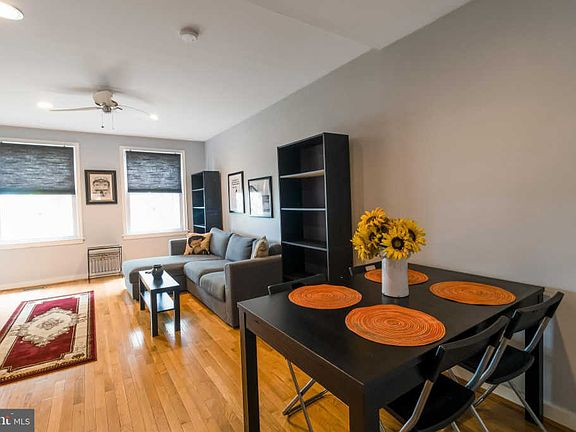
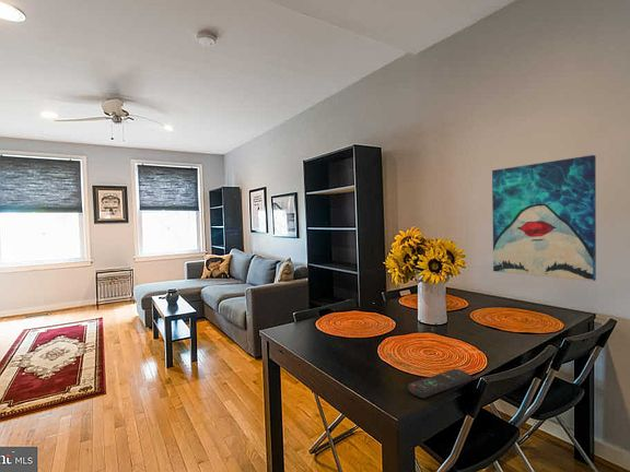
+ wall art (538, 220)
+ remote control (440, 381)
